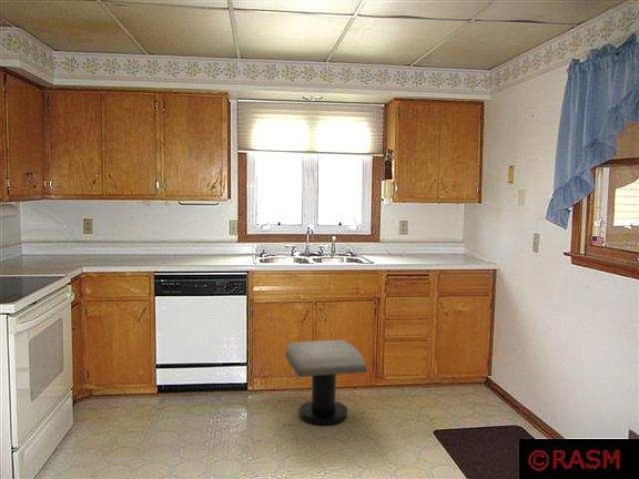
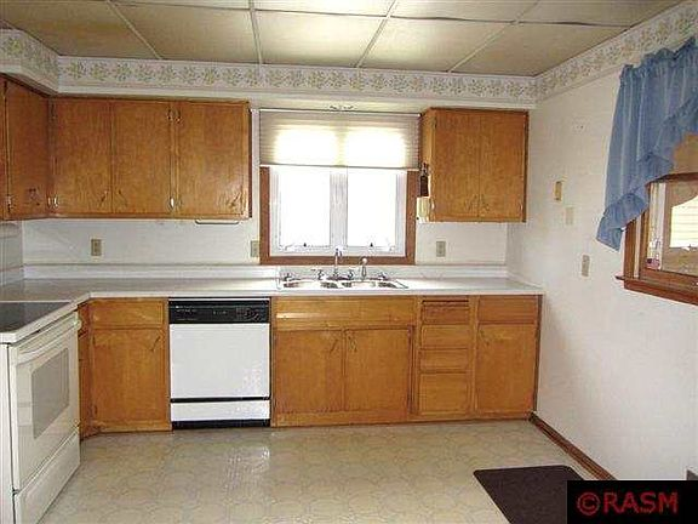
- stool (323, 379)
